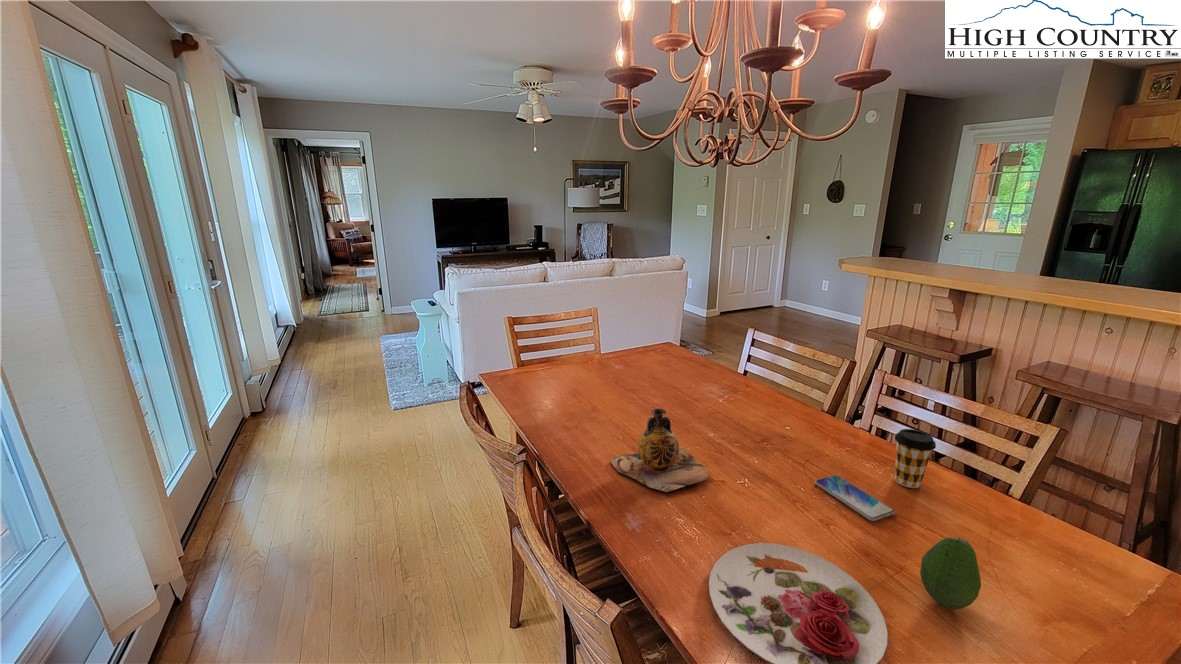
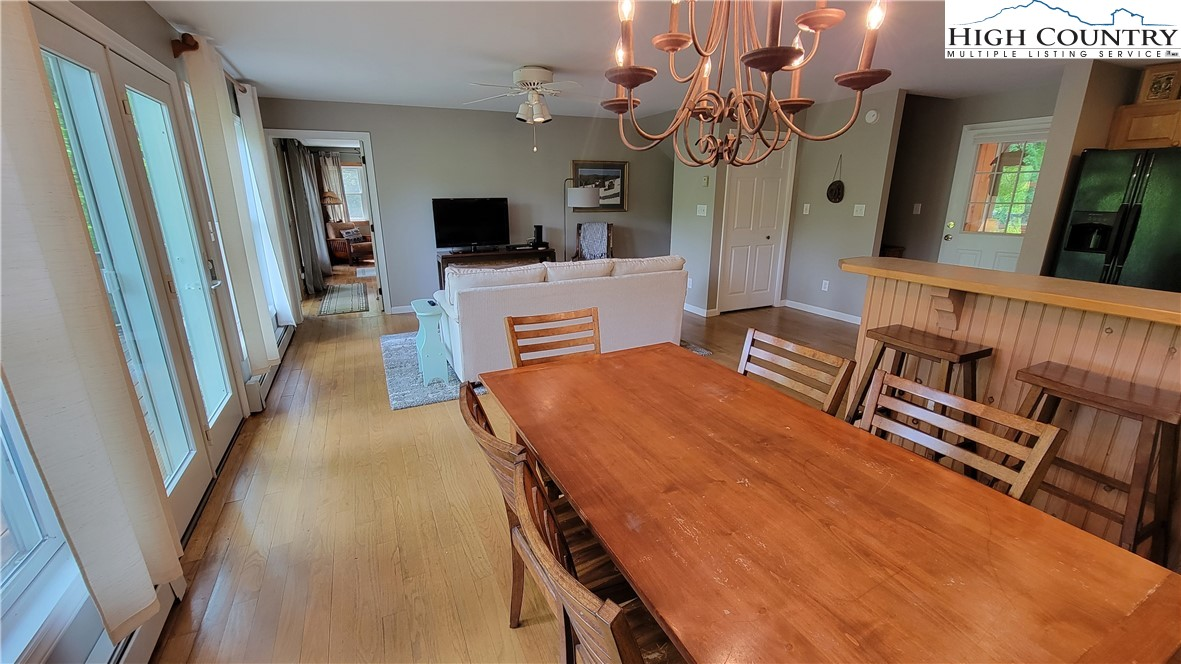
- vase (660, 441)
- coffee cup (911, 458)
- smartphone (852, 496)
- plate (792, 598)
- fruit (950, 571)
